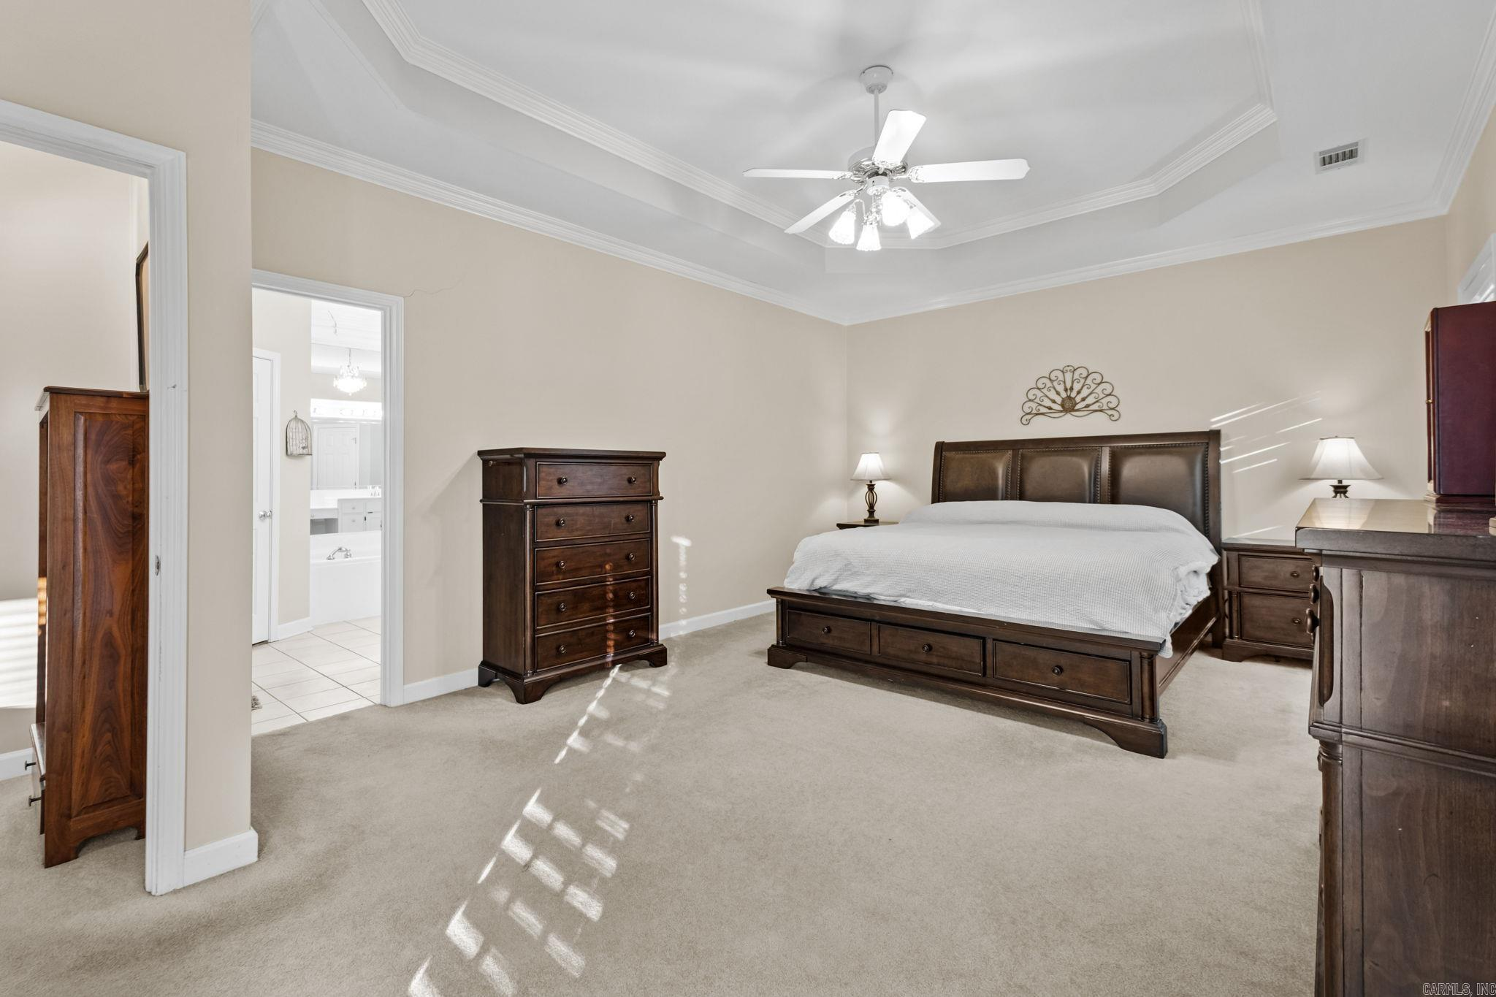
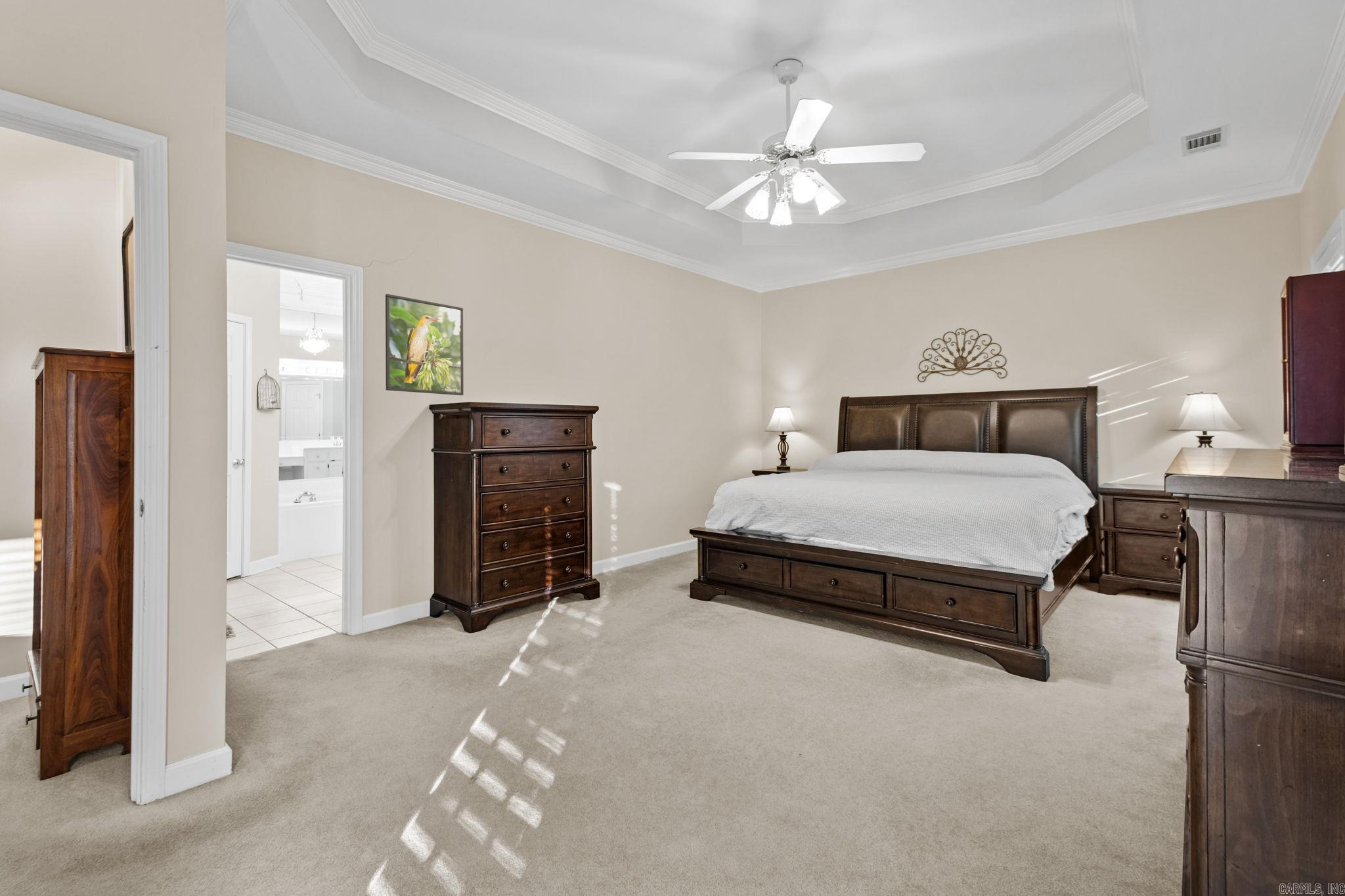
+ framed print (426, 347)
